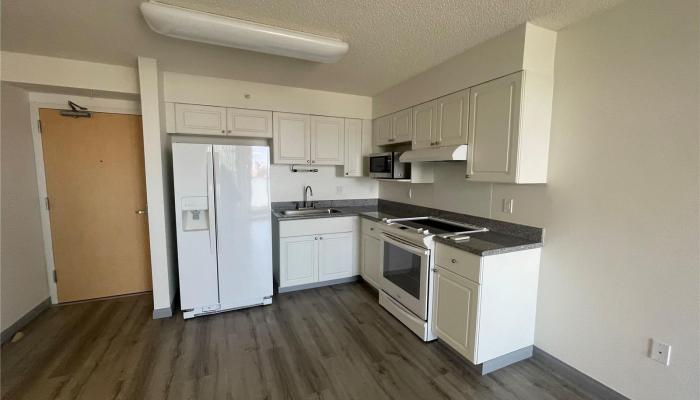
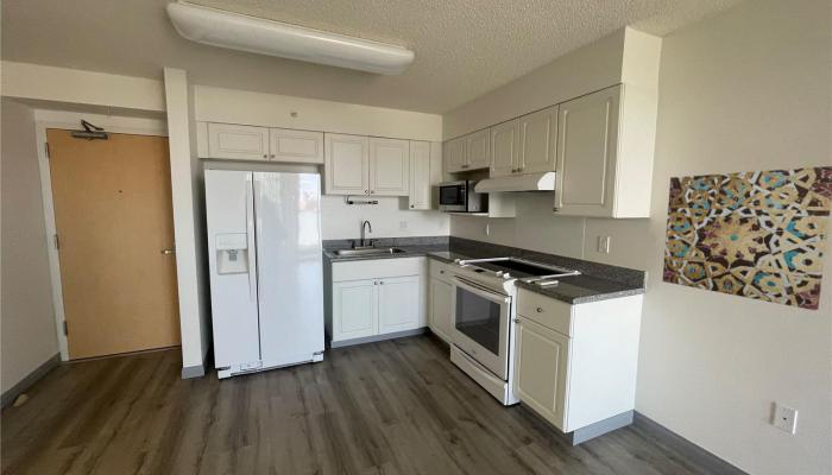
+ wall art (733, 234)
